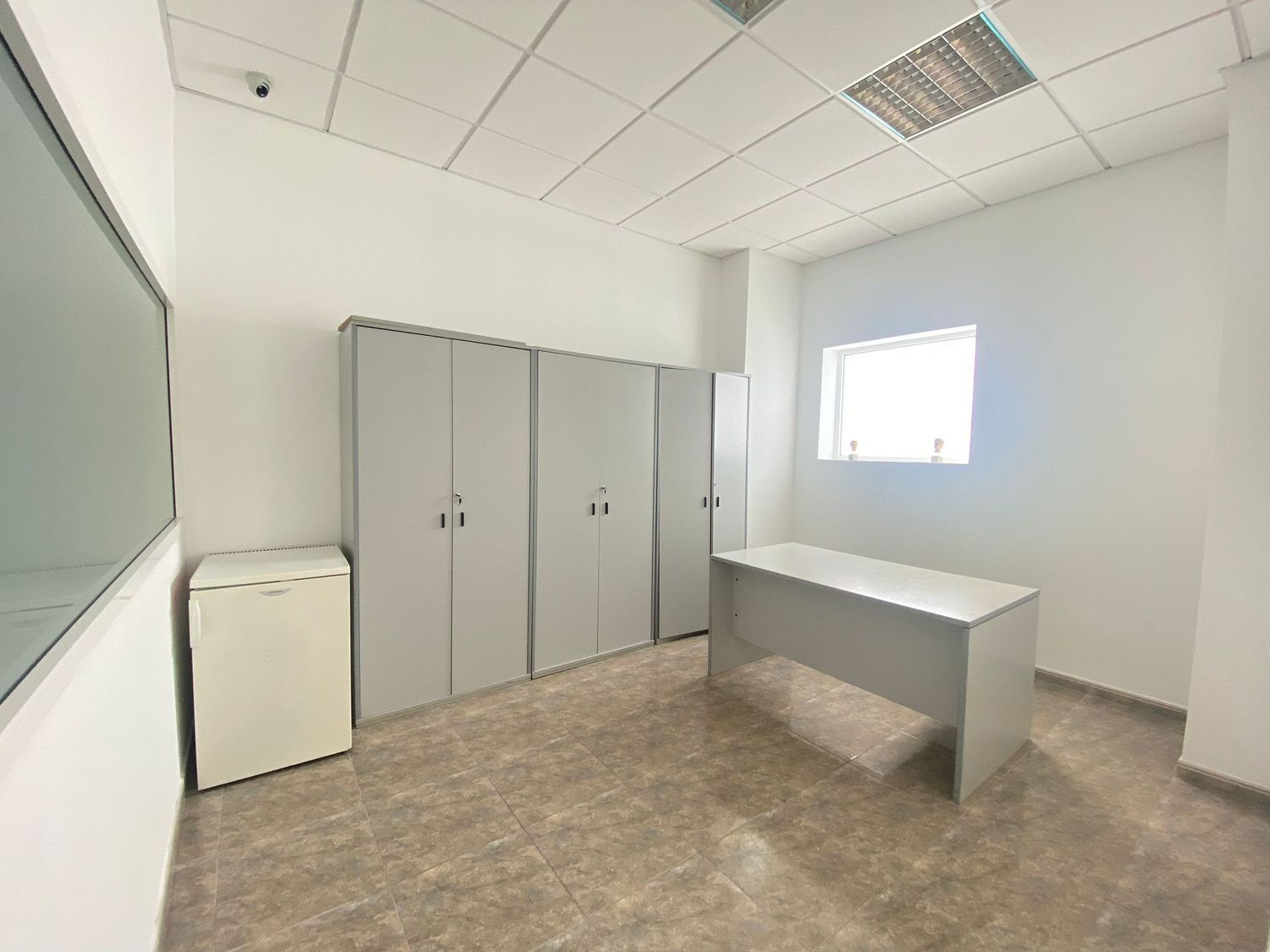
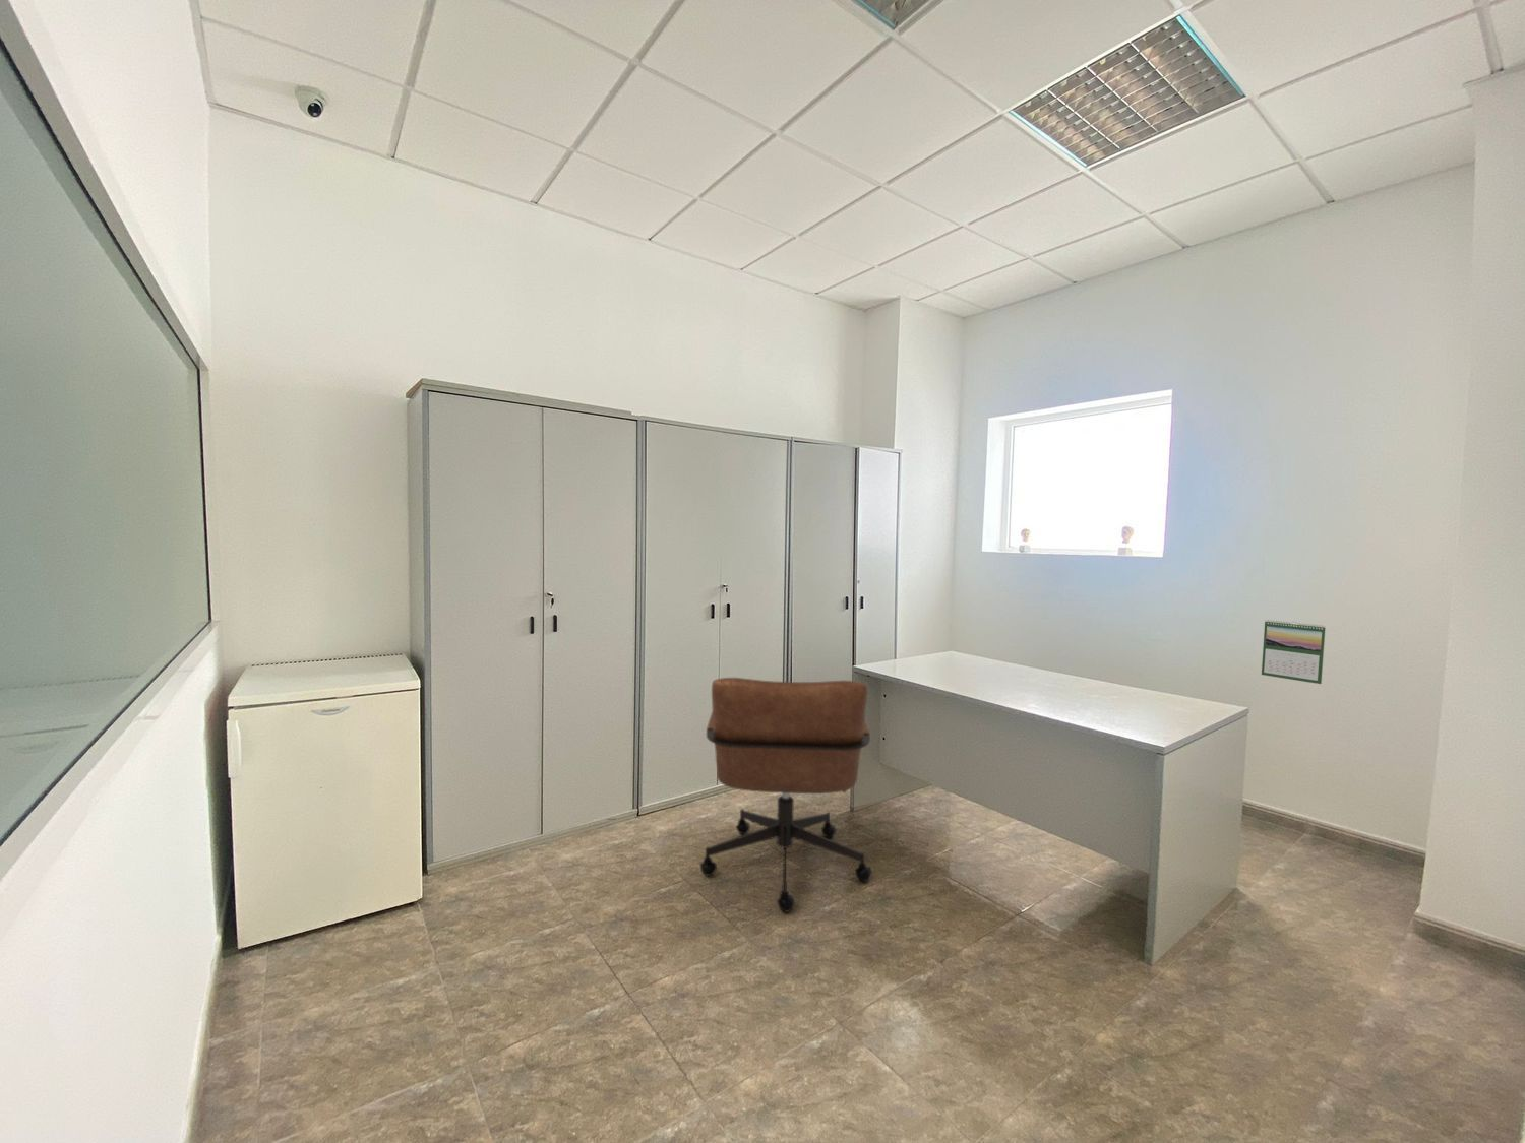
+ calendar (1292, 651)
+ chair (787, 767)
